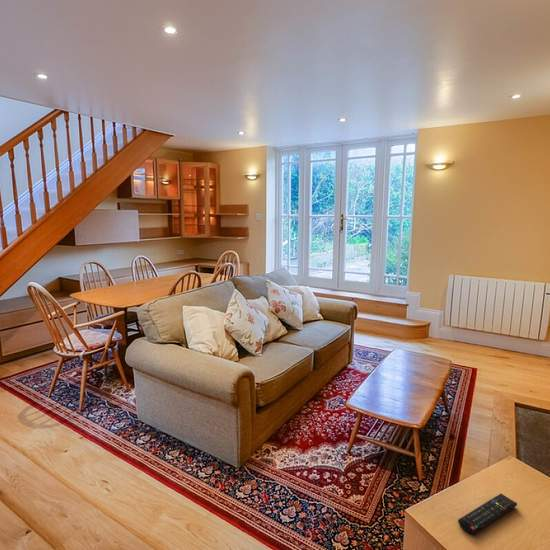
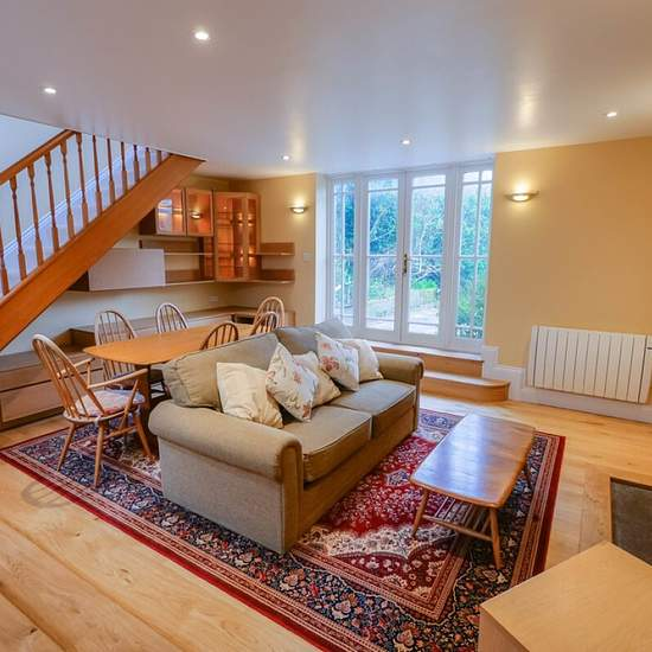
- remote control (487, 513)
